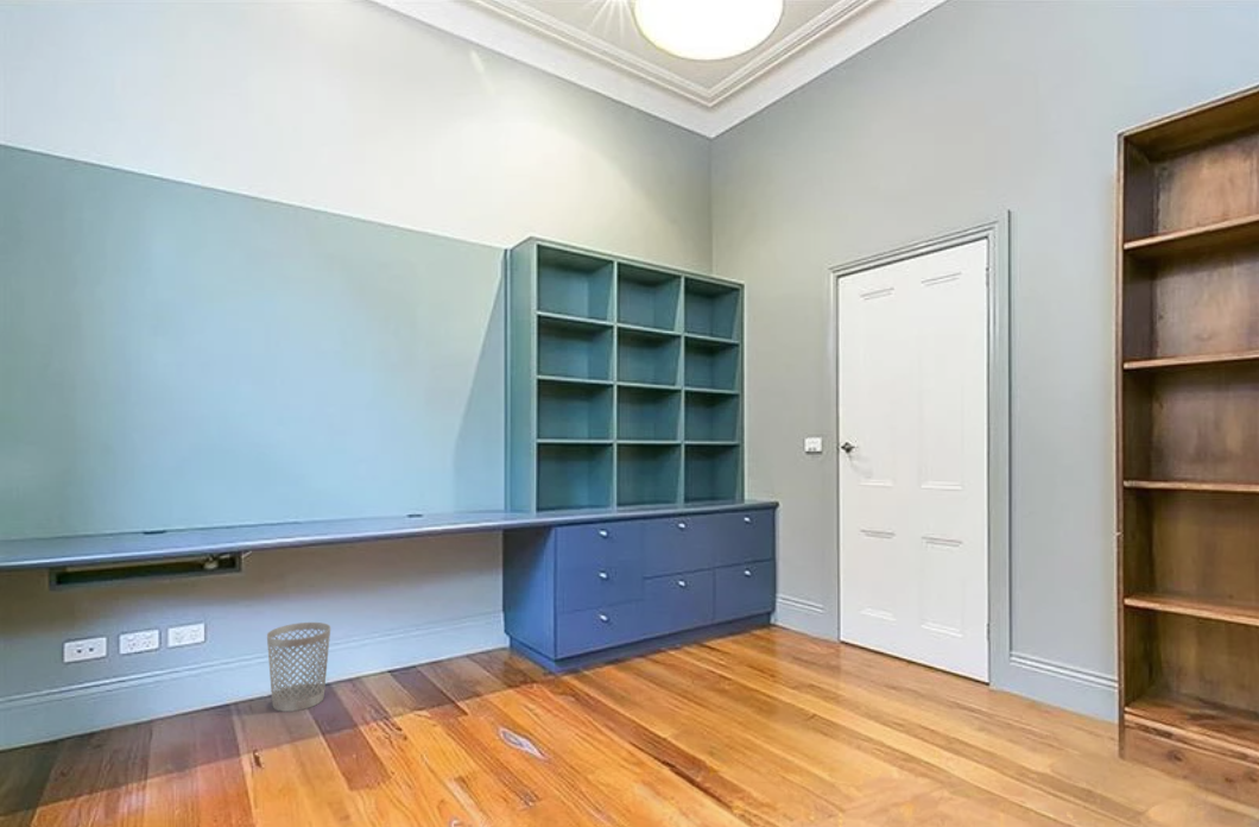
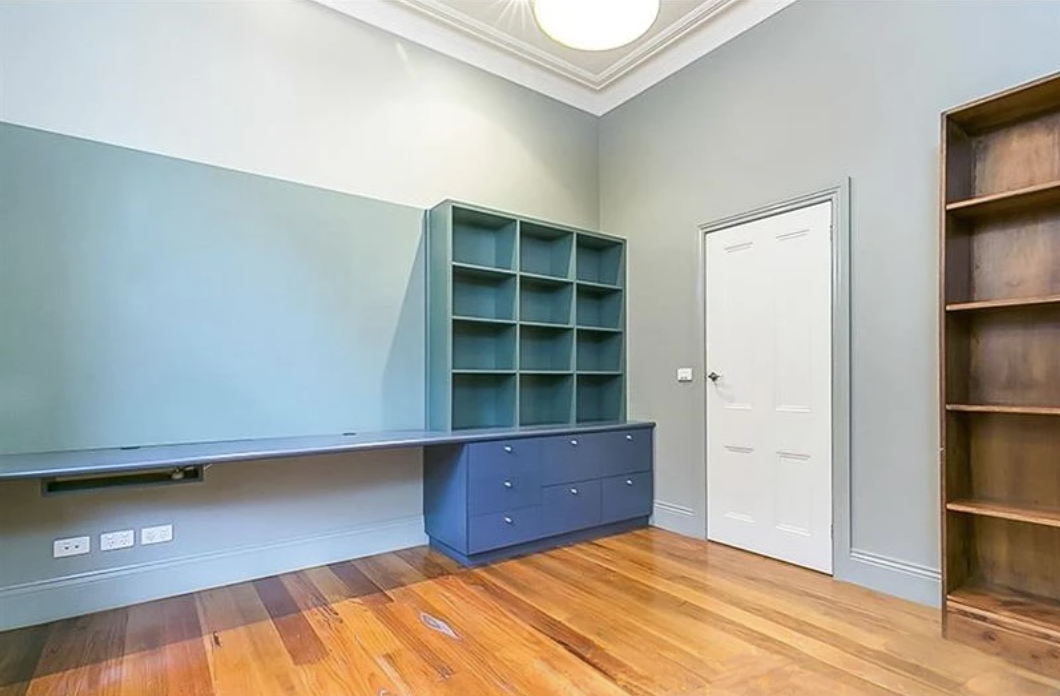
- wastebasket (298, 665)
